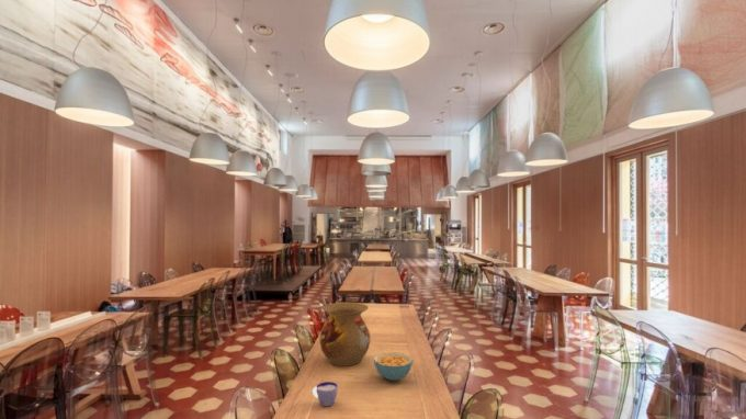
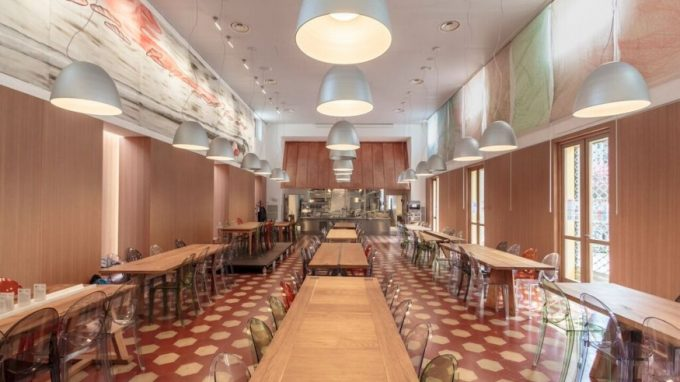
- cup (324, 394)
- vase (344, 333)
- cereal bowl (393, 369)
